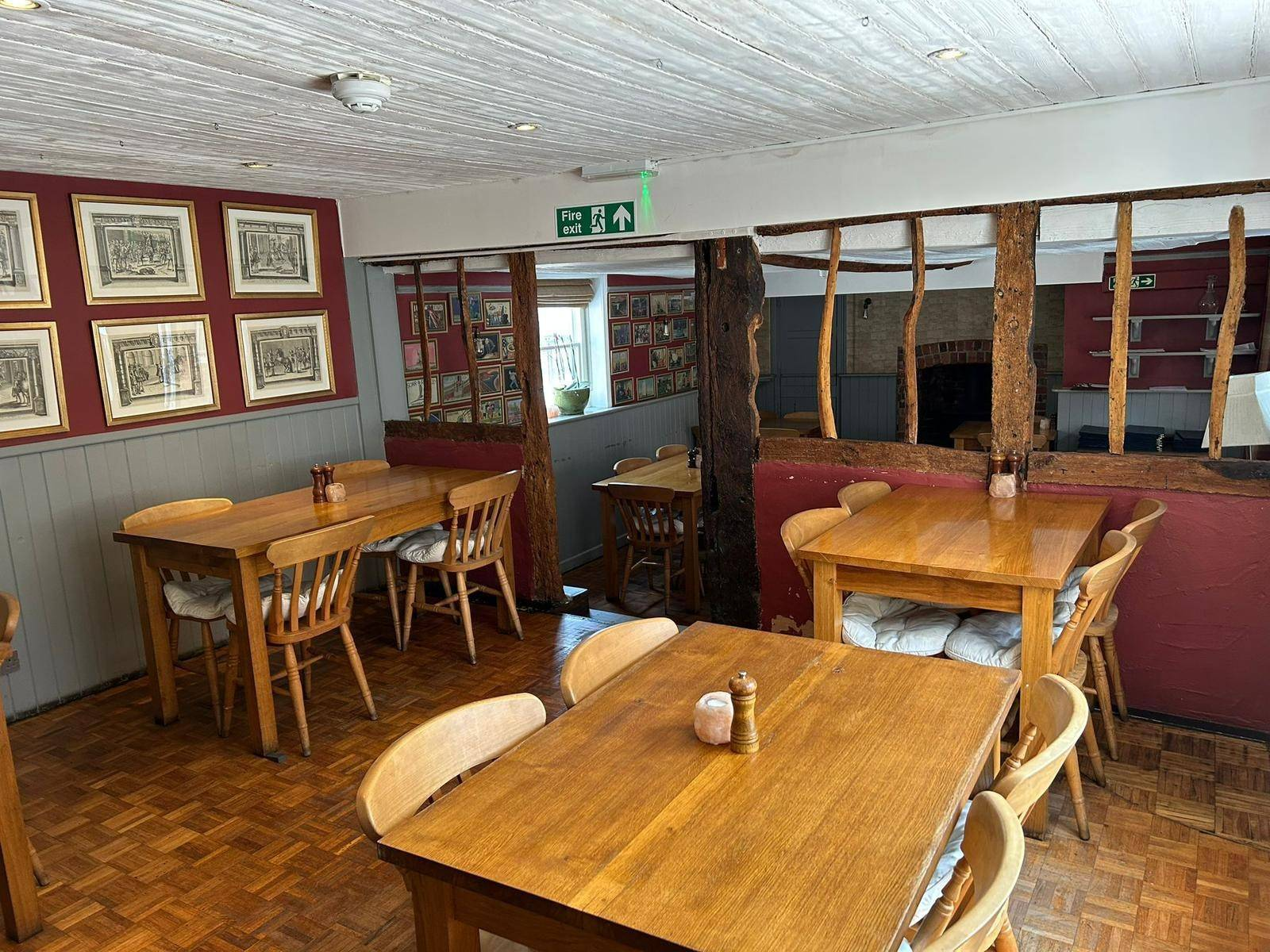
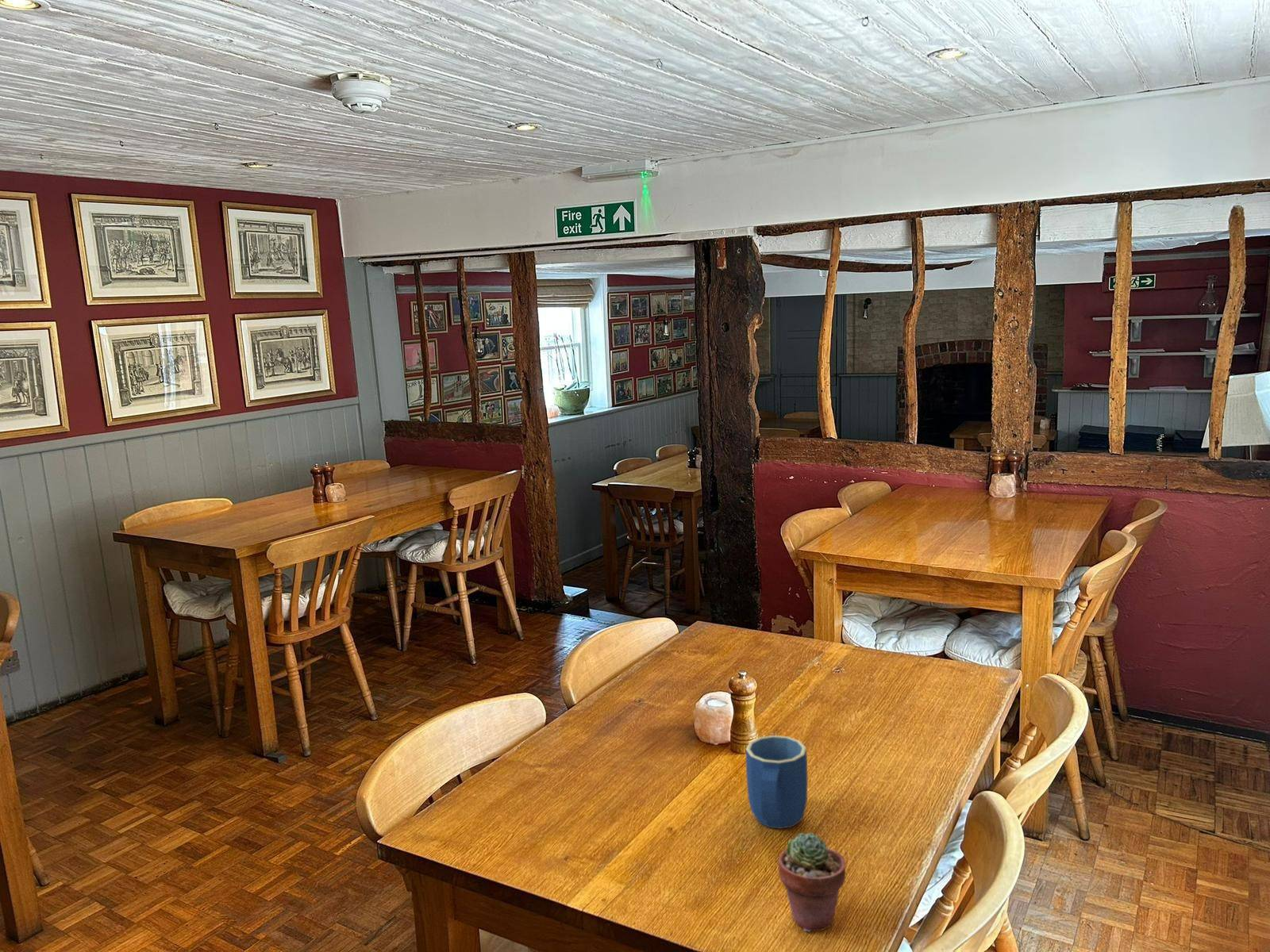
+ mug (775, 785)
+ potted succulent (811, 877)
